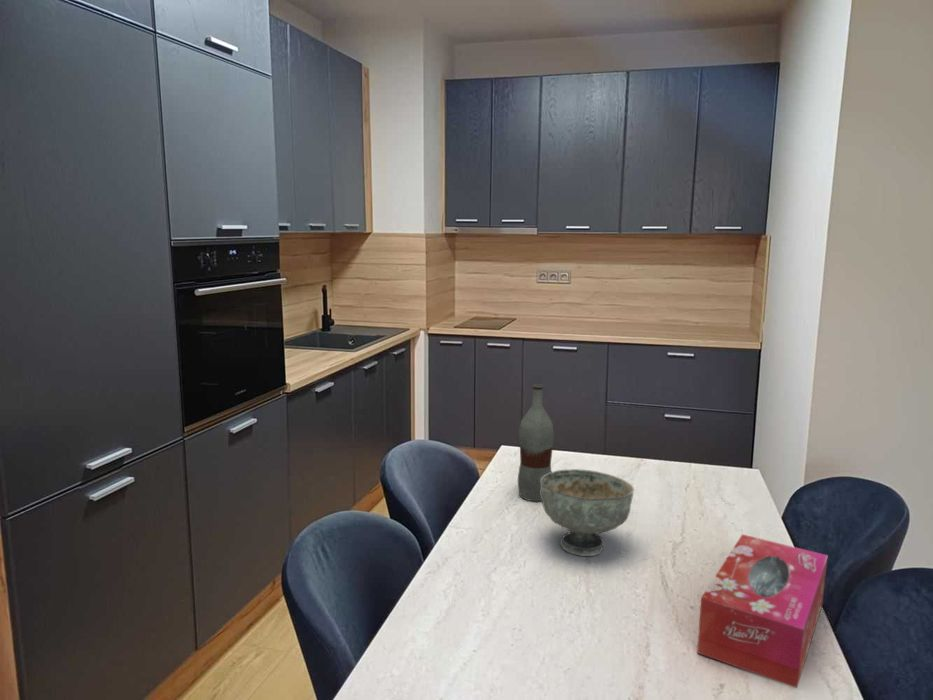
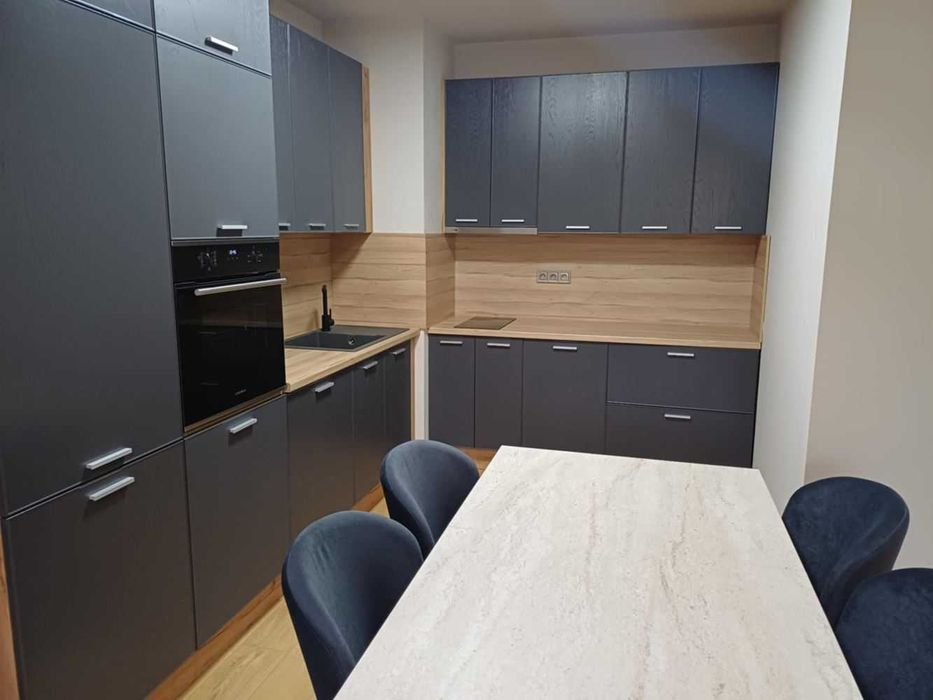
- bottle (536, 441)
- tissue box (766, 601)
- bowl (584, 513)
